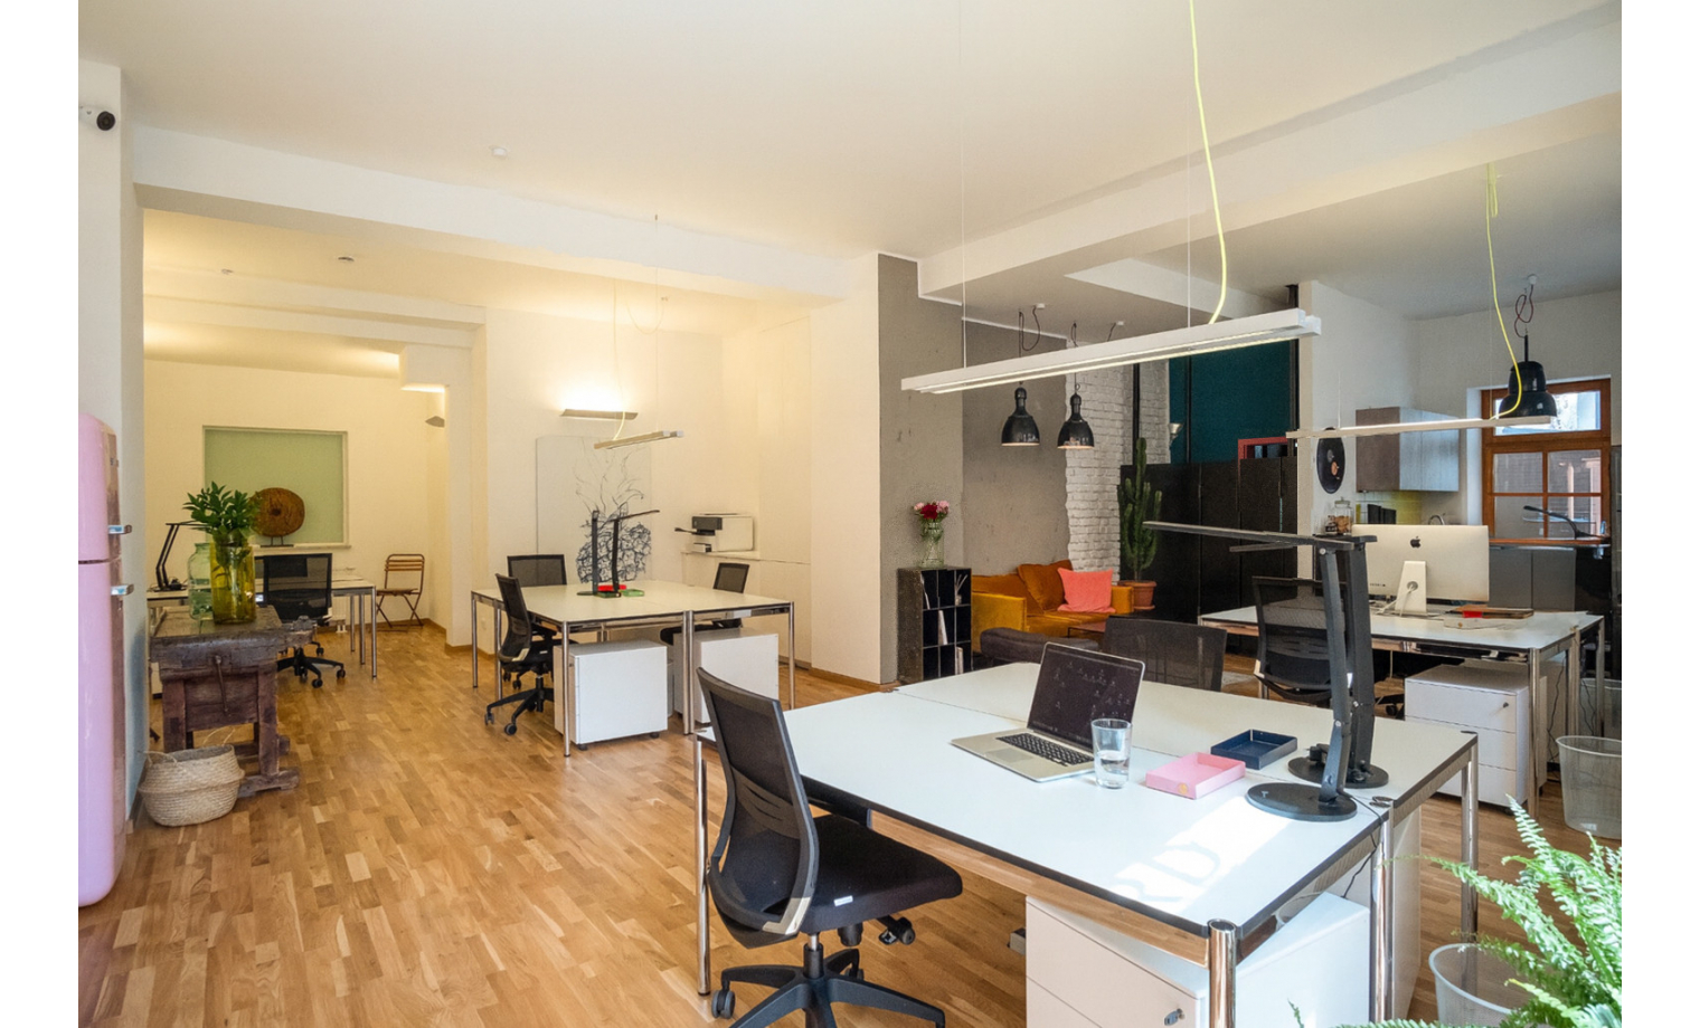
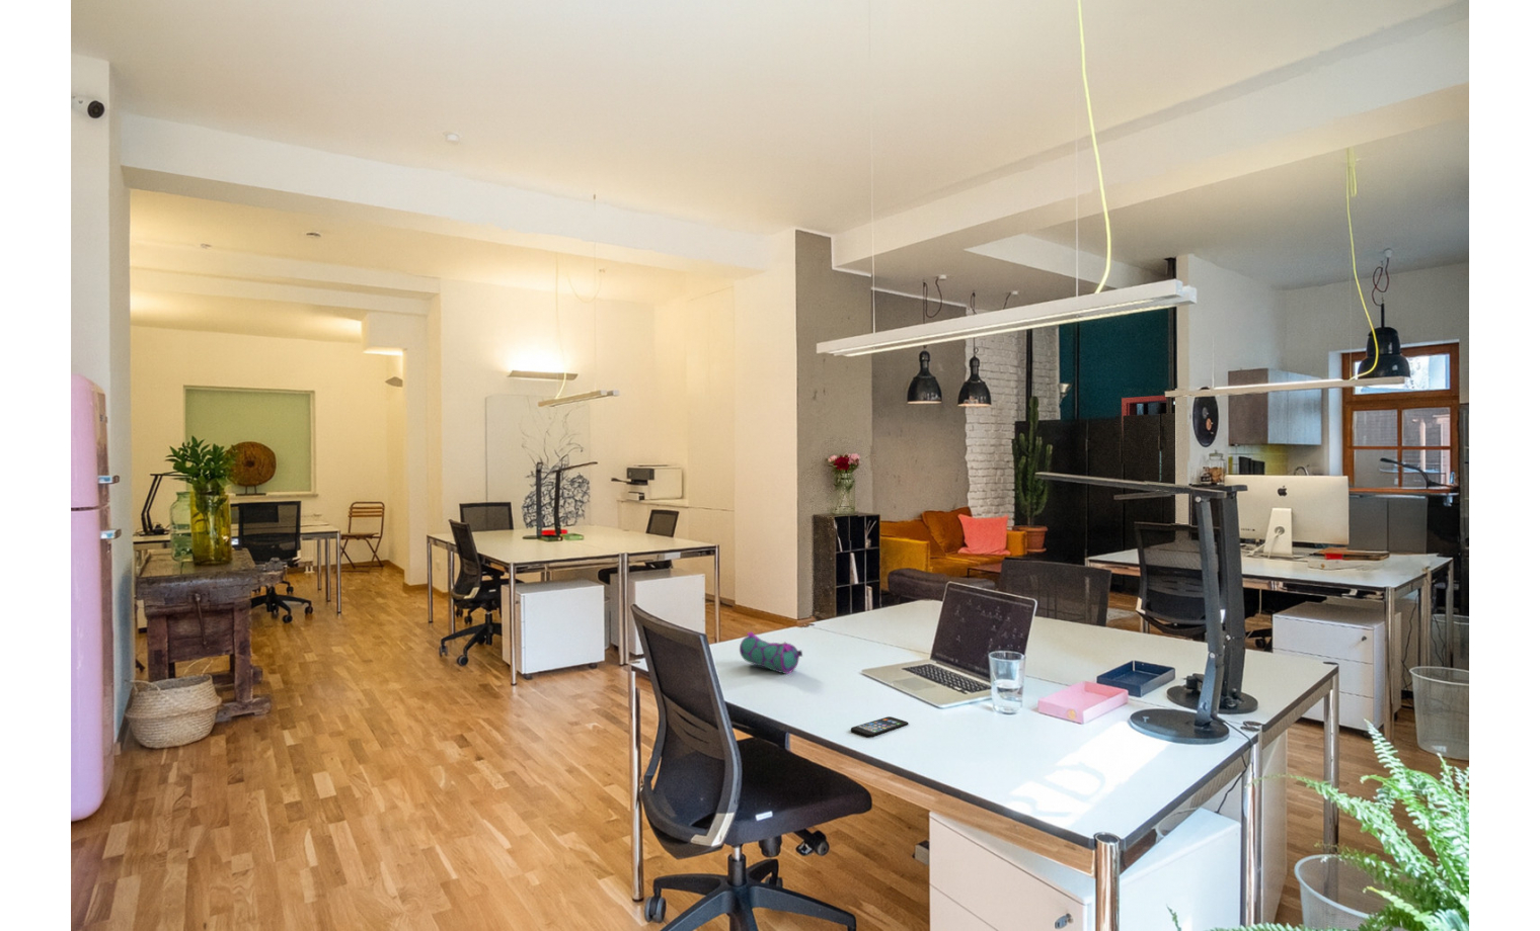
+ smartphone (879, 727)
+ pencil case (769, 653)
